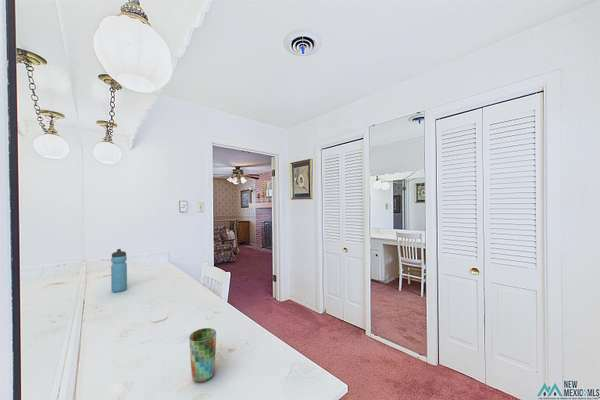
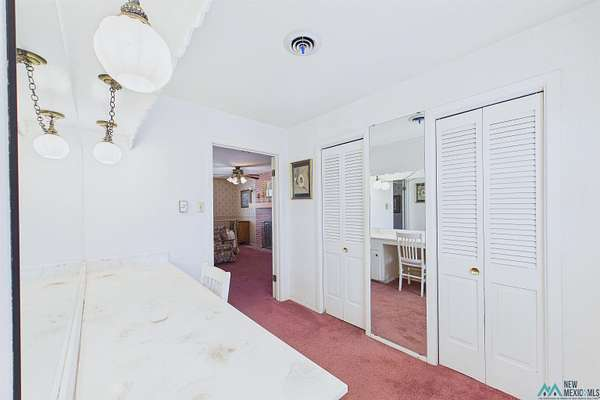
- cup (203, 355)
- water bottle (119, 269)
